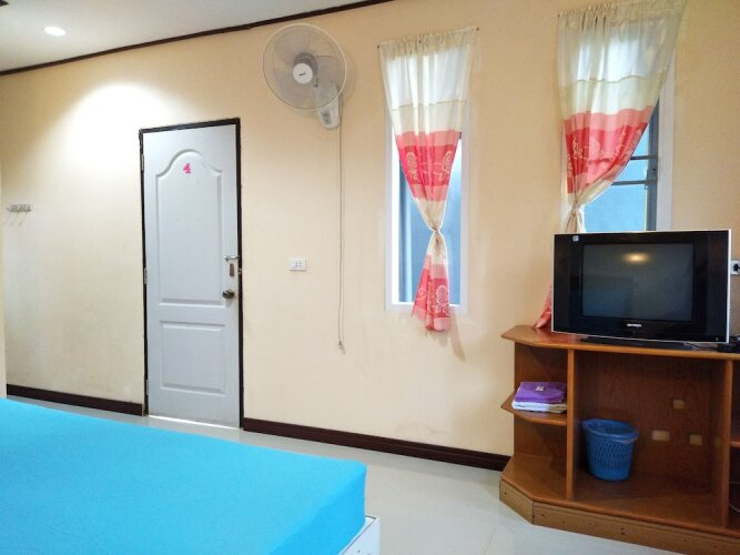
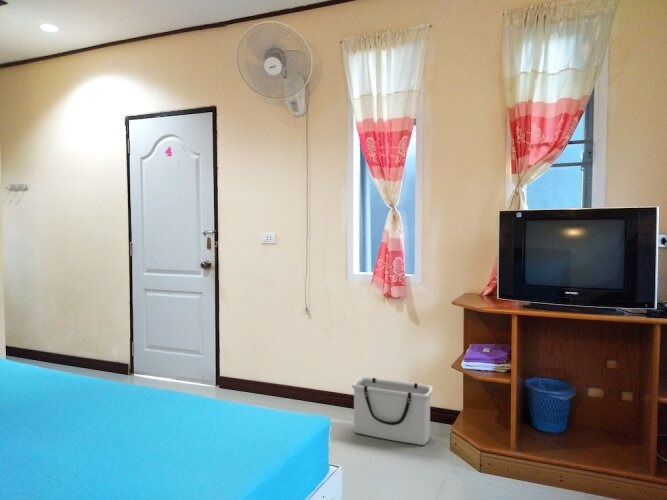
+ storage bin (391, 409)
